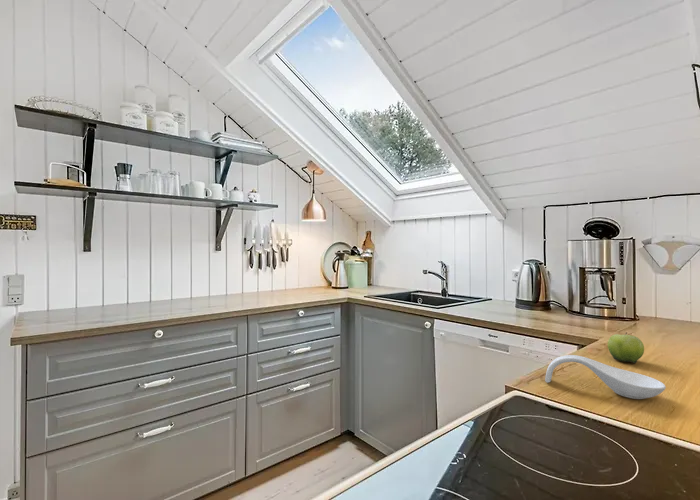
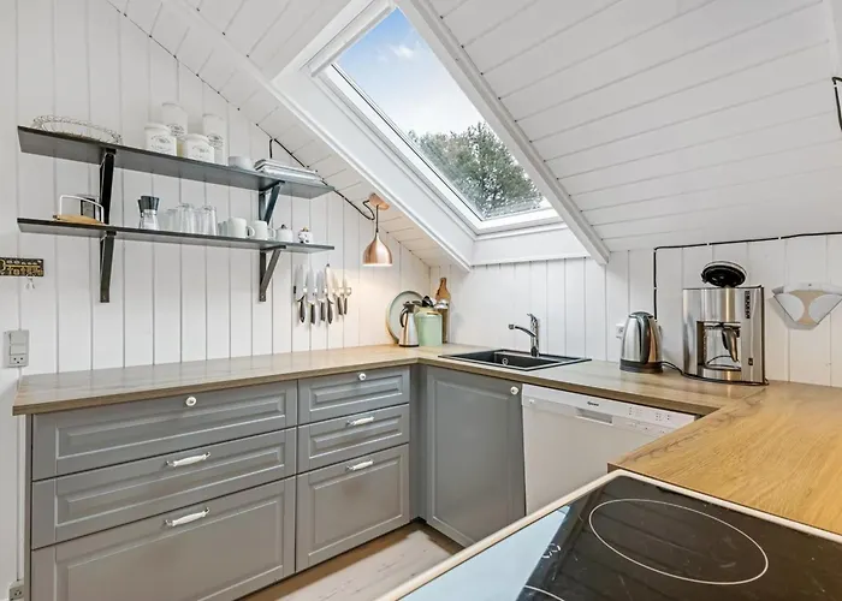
- spoon rest (601, 374)
- fruit (625, 346)
